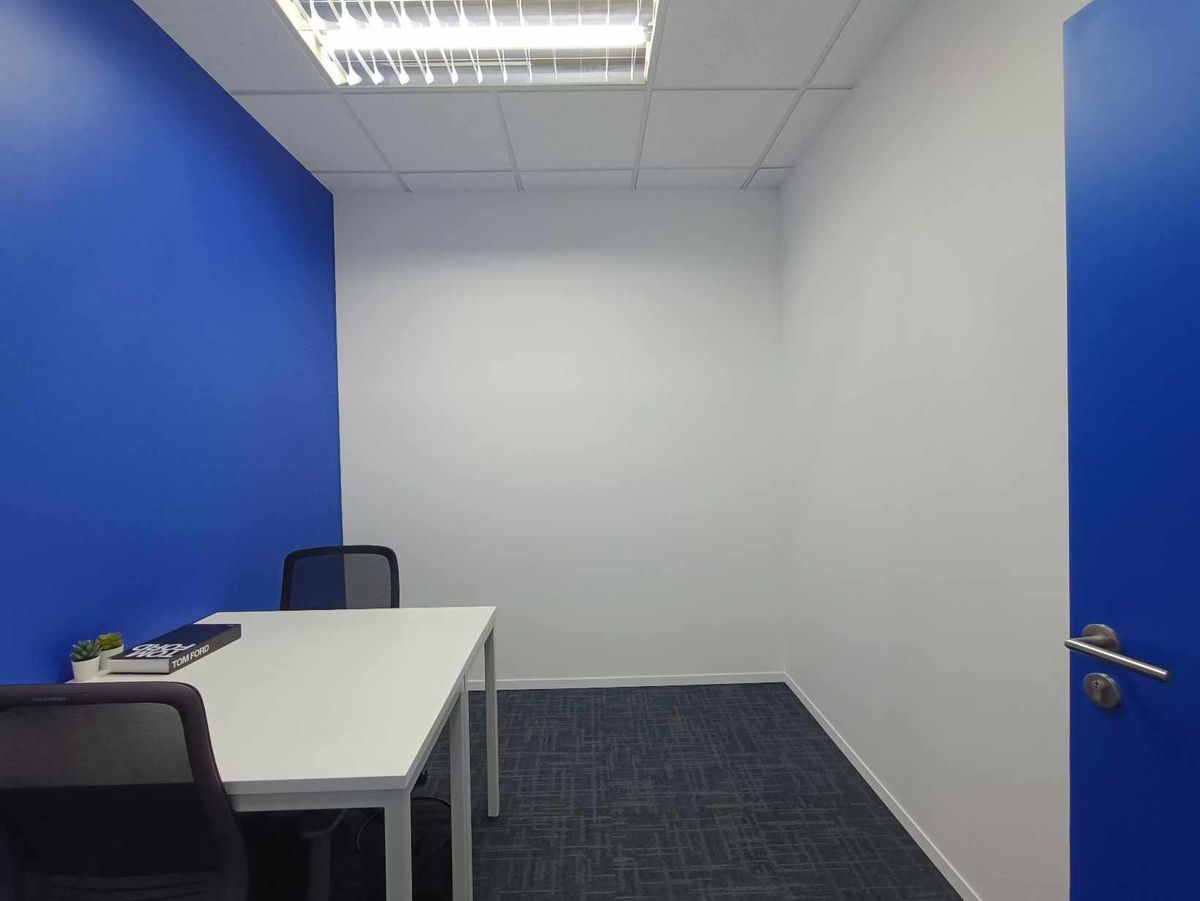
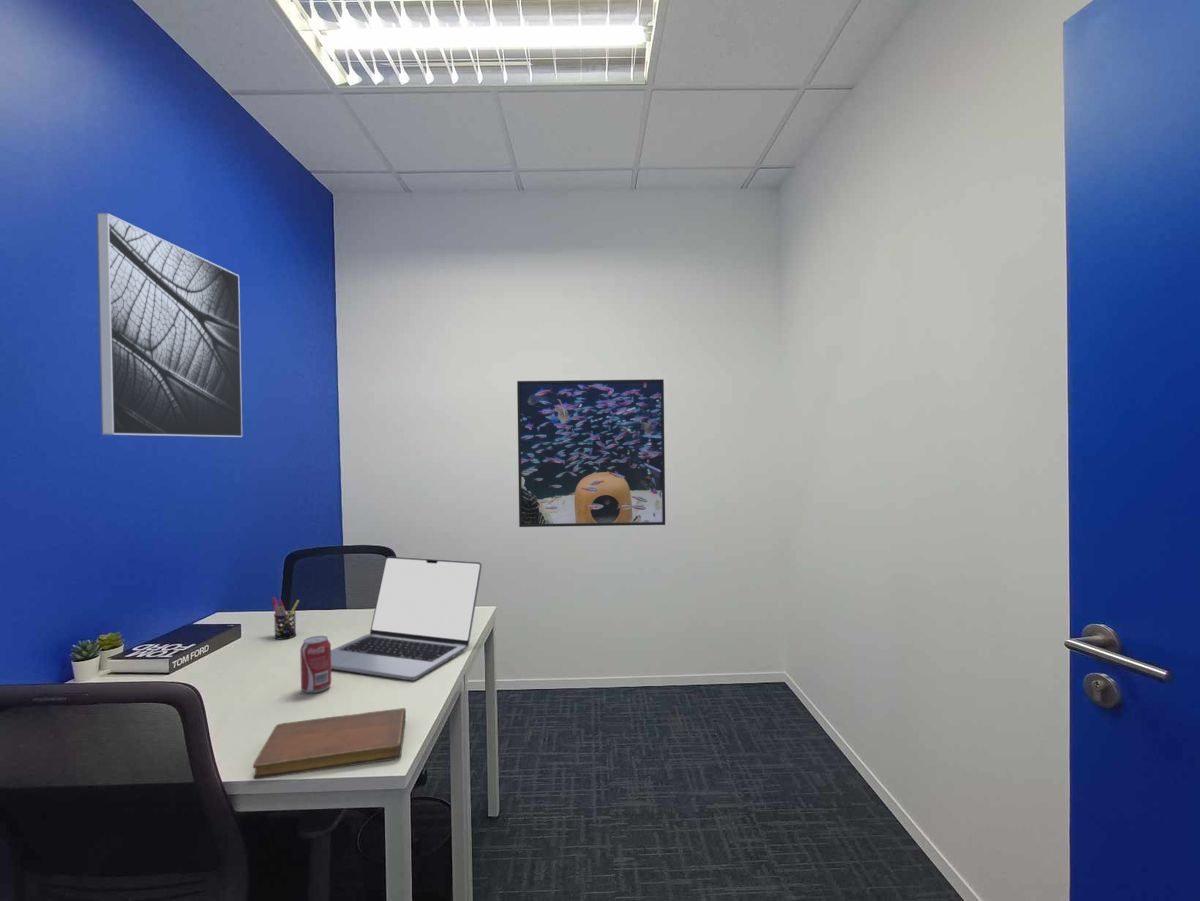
+ beverage can (316, 663)
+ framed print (181, 342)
+ notebook (336, 739)
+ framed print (591, 453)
+ laptop (398, 611)
+ pen holder (283, 617)
